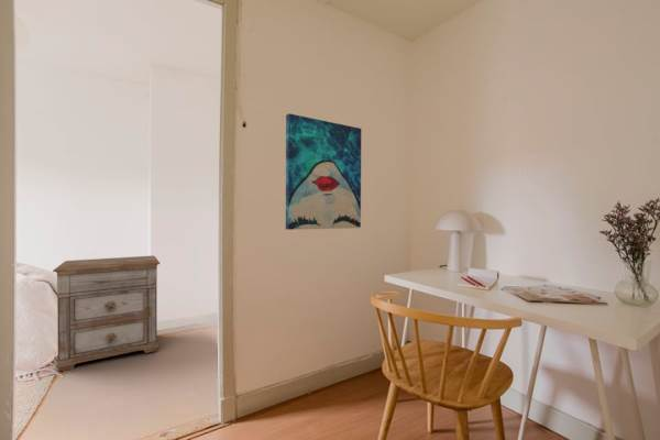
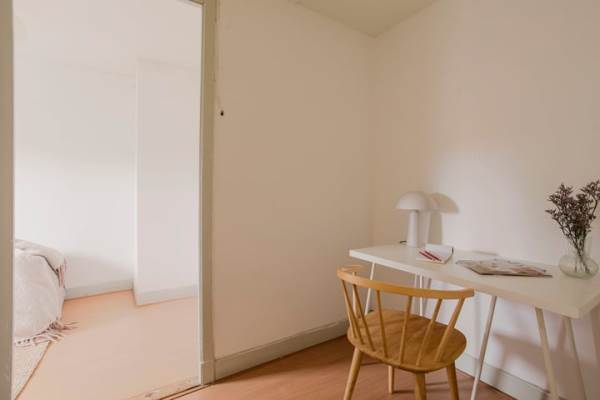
- nightstand (111, 306)
- wall art (326, 175)
